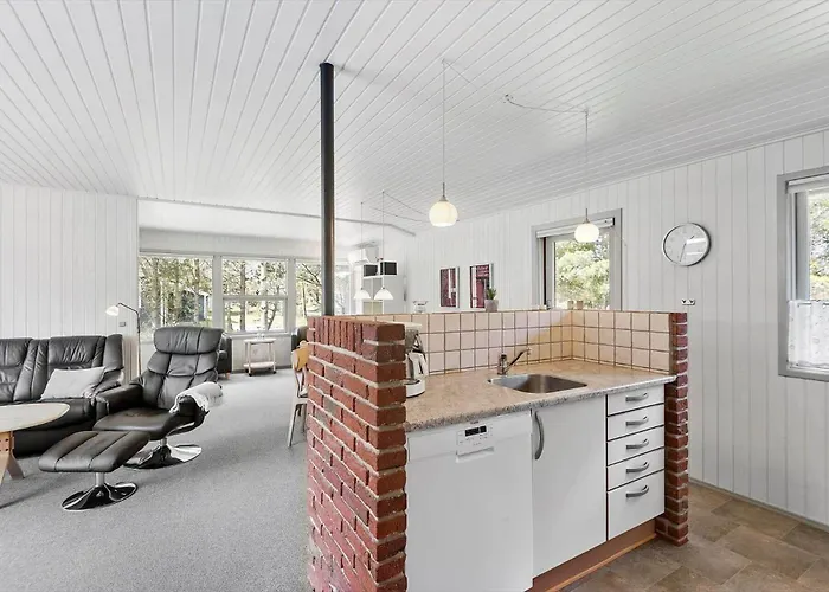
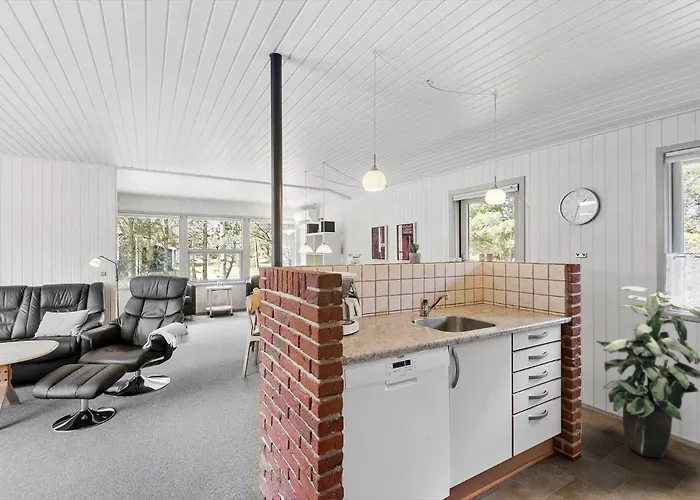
+ indoor plant (645, 367)
